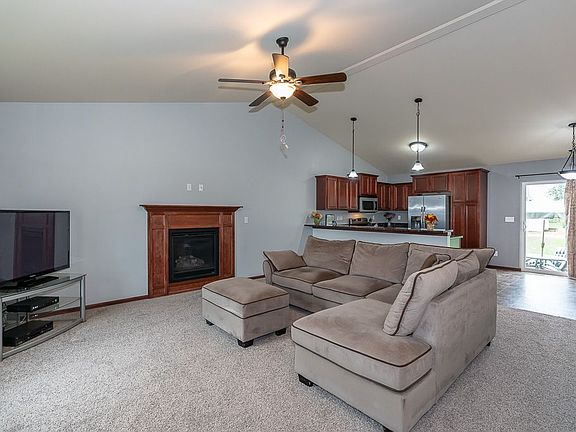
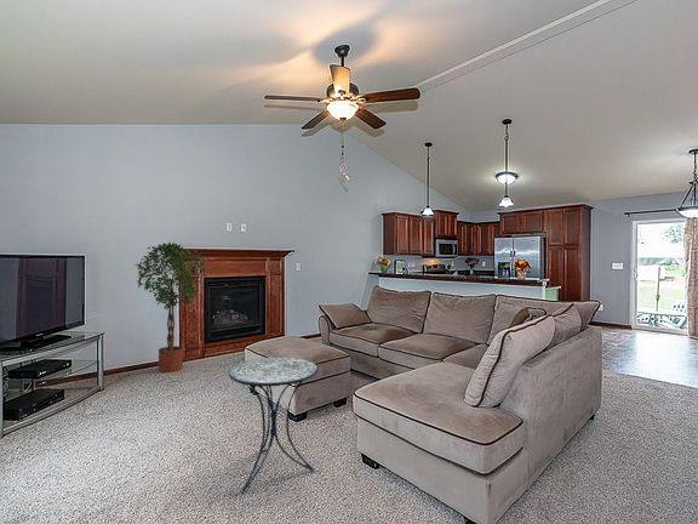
+ potted tree (170, 306)
+ side table (273, 418)
